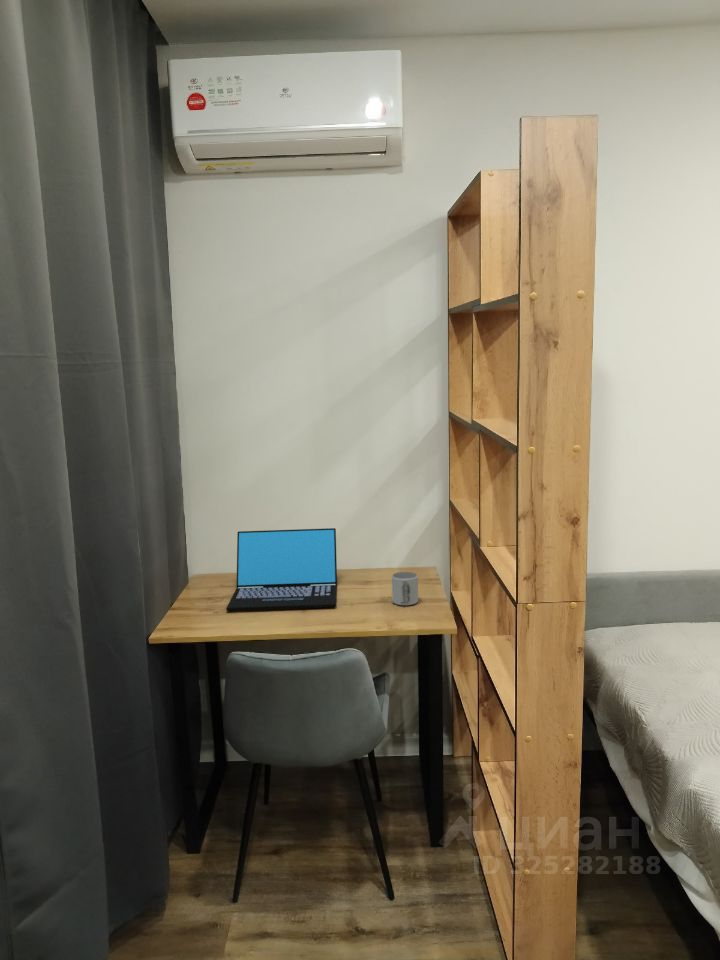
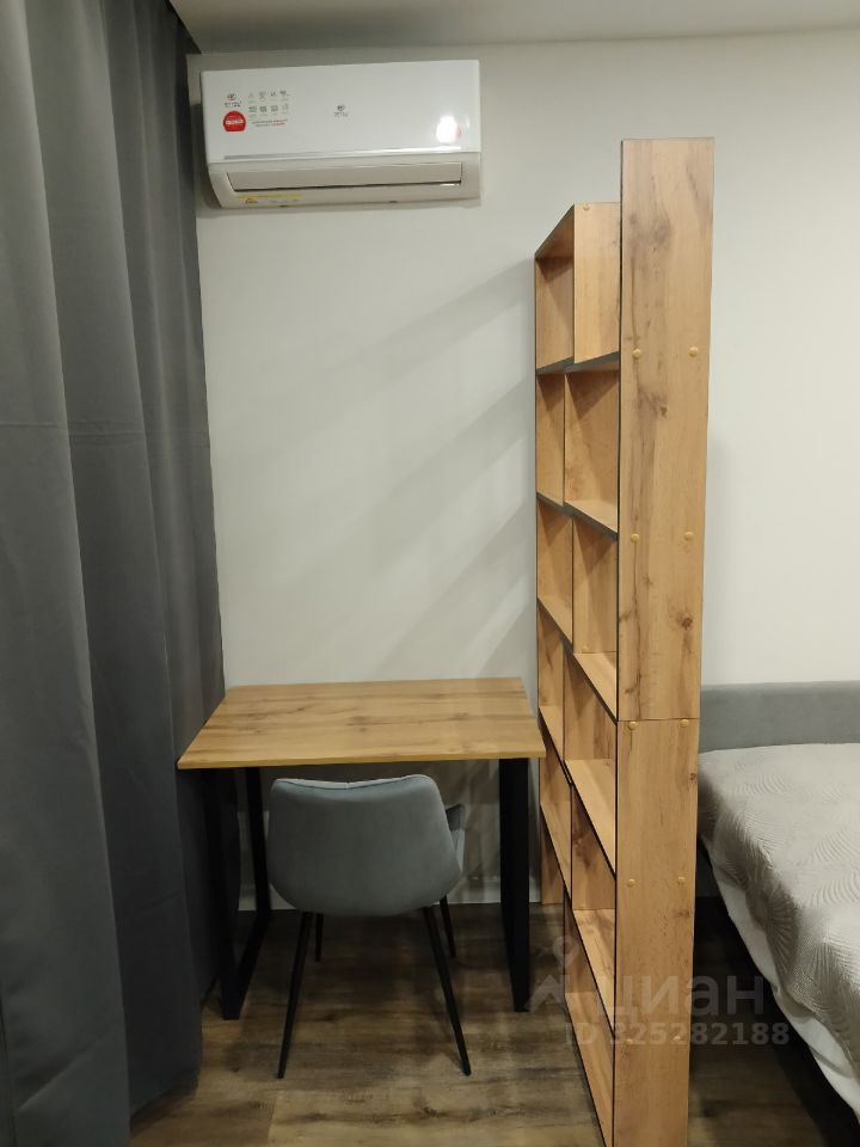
- mug (404, 587)
- laptop (284, 567)
